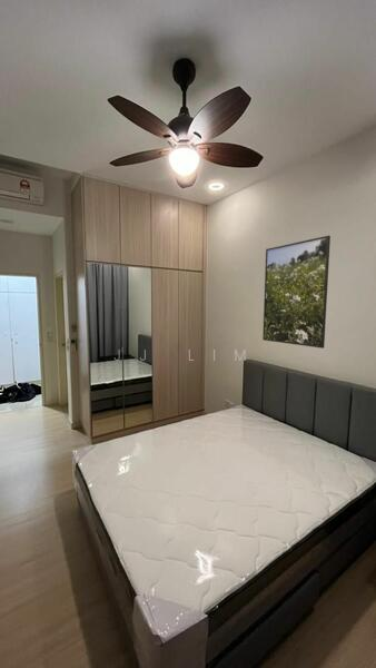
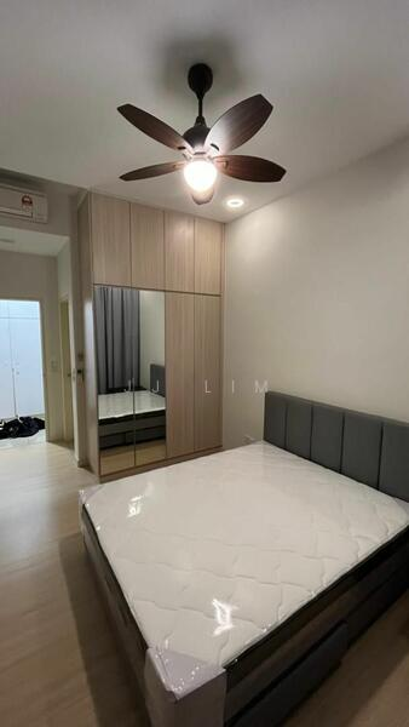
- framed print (291, 294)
